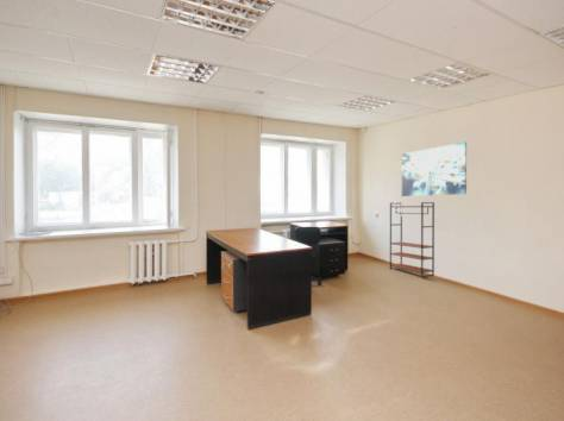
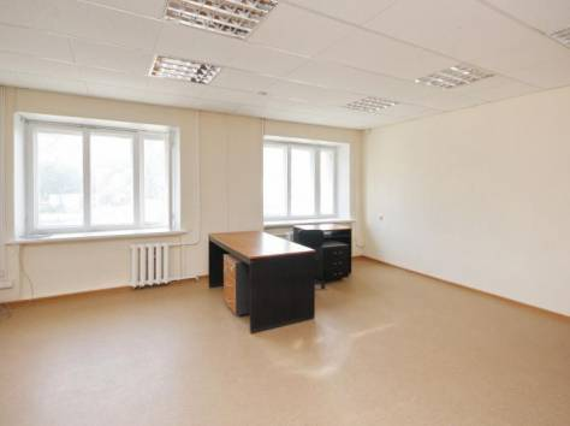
- bookshelf (409, 243)
- wall art (431, 171)
